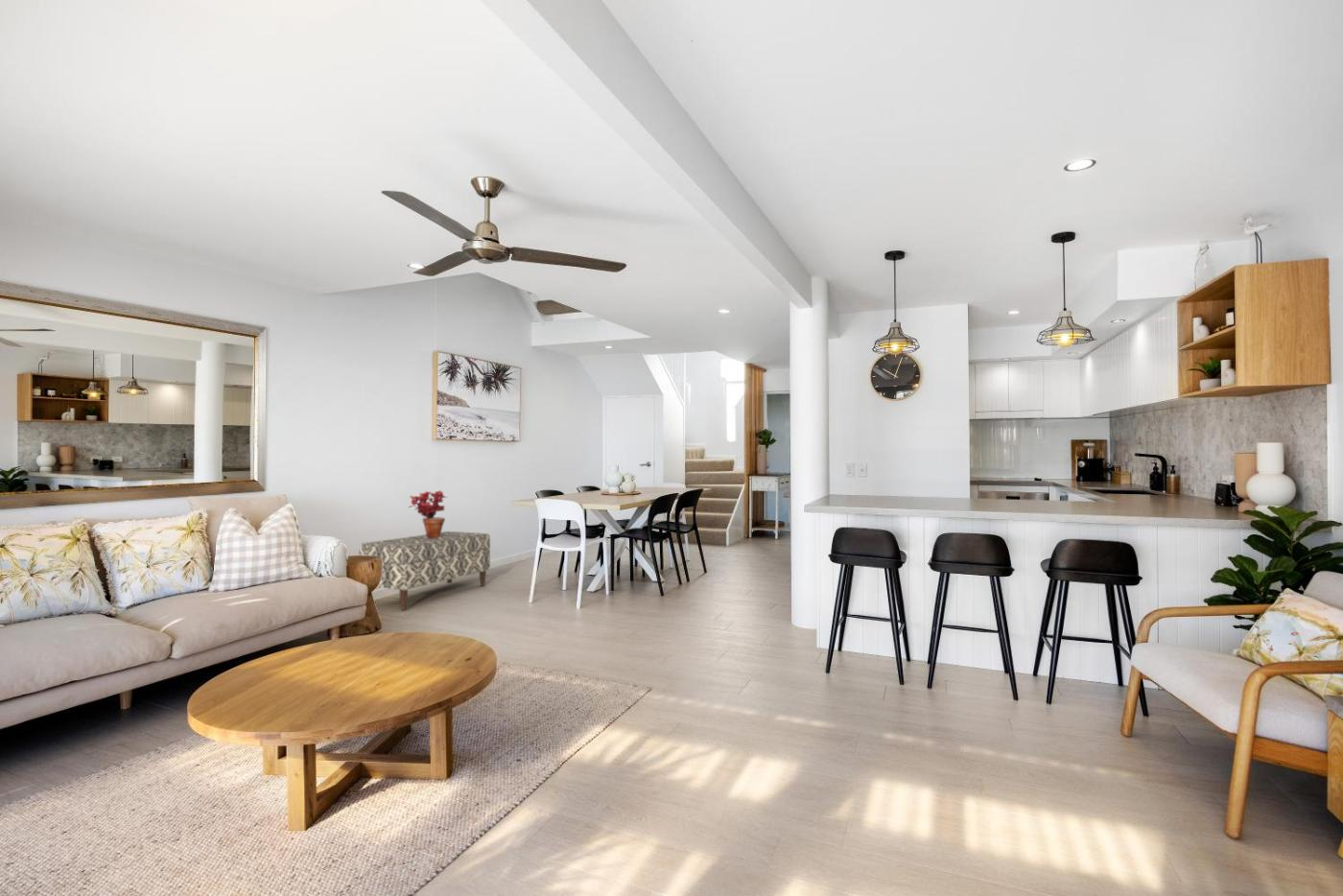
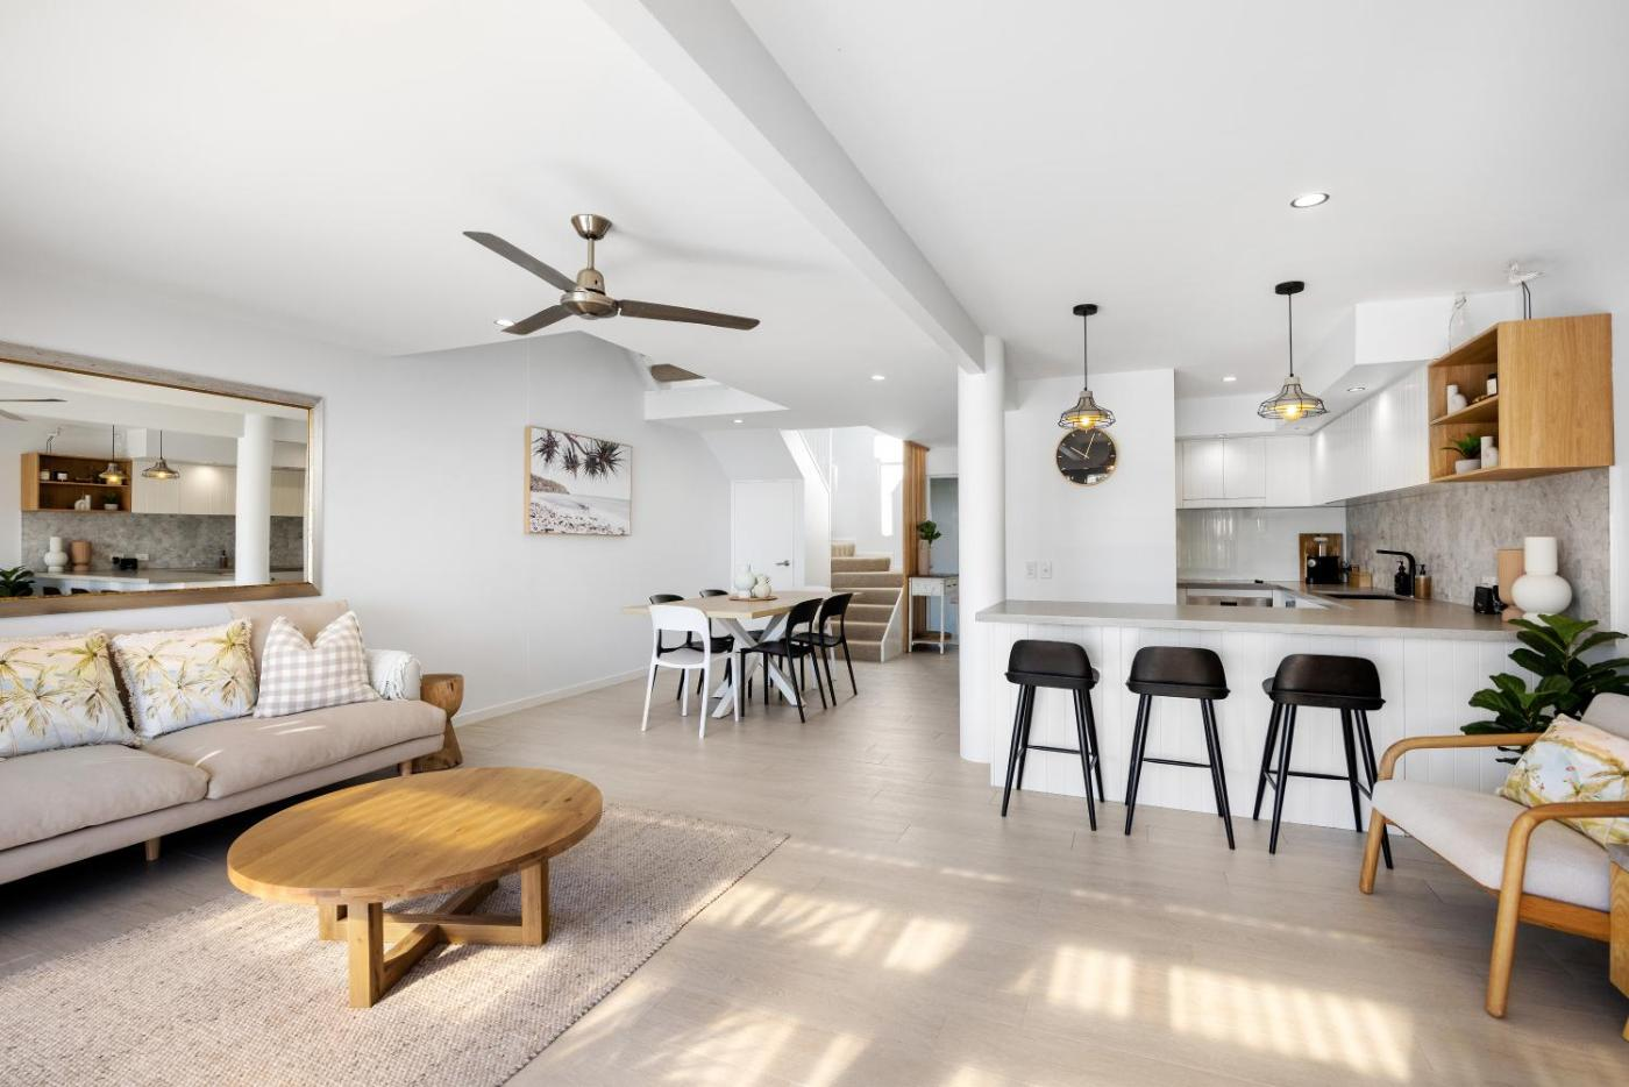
- bench (429, 566)
- potted plant (430, 513)
